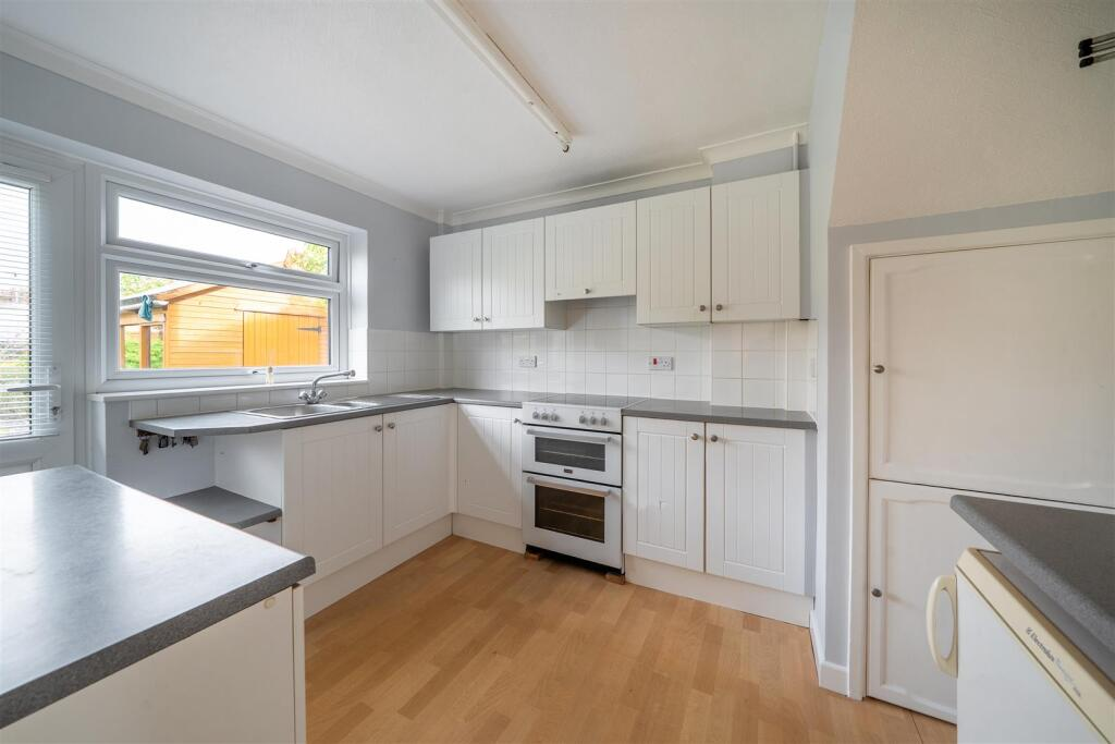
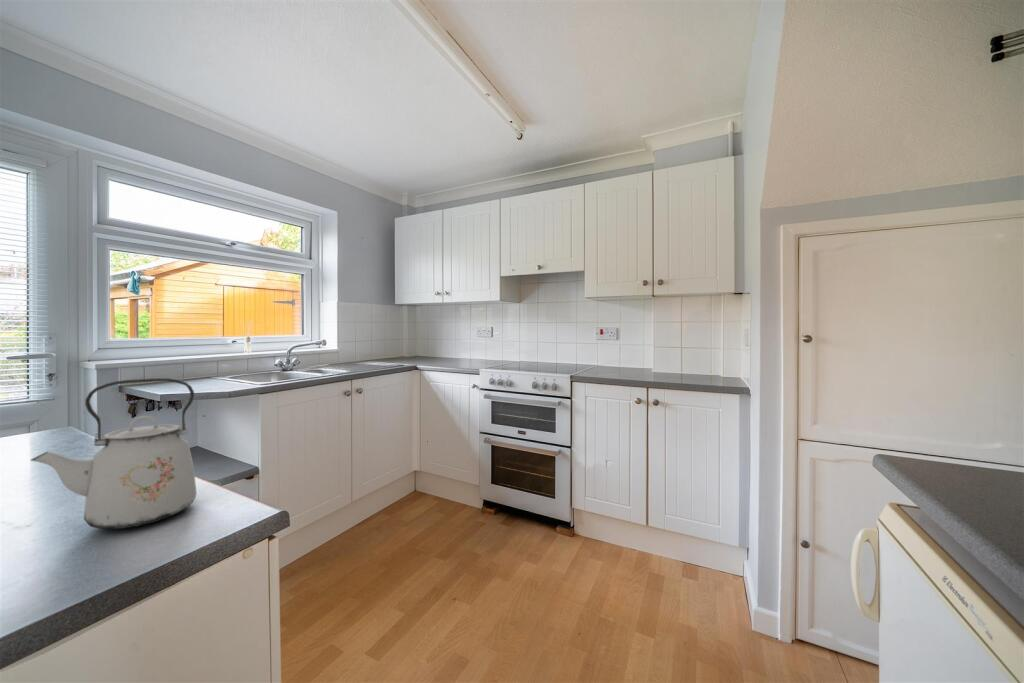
+ kettle (121, 450)
